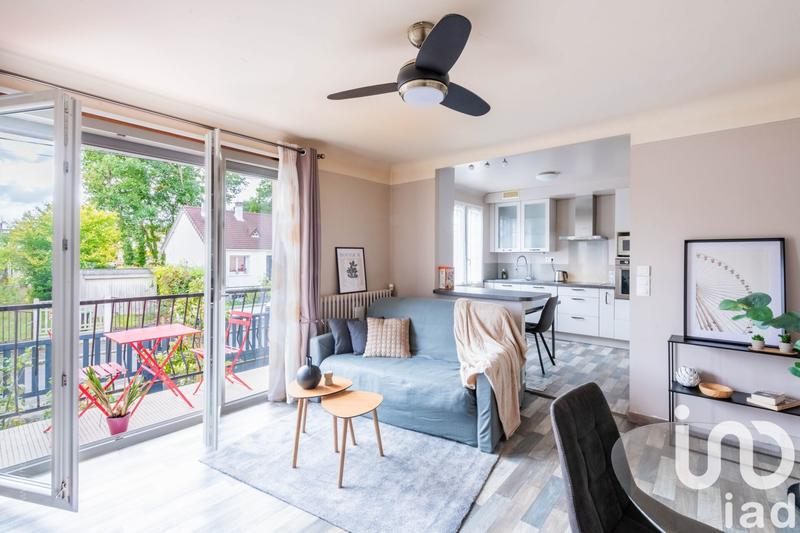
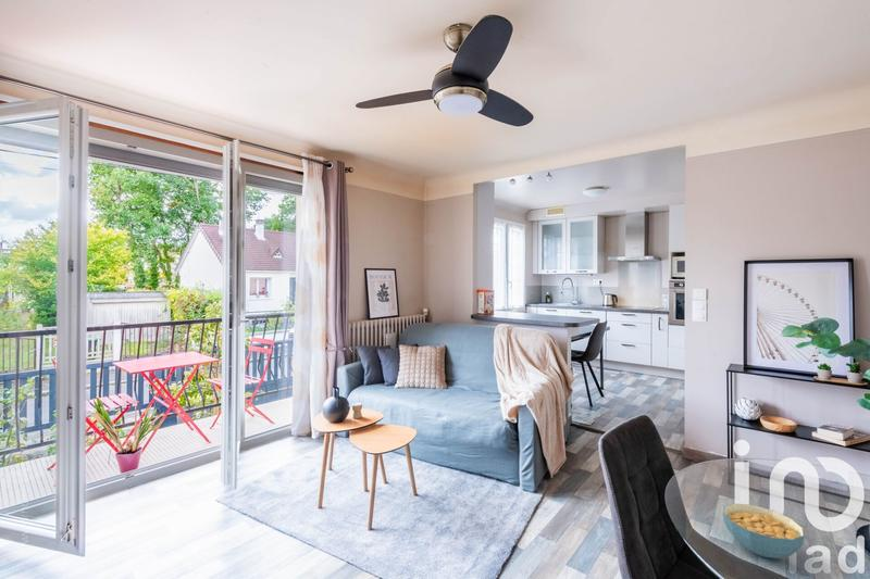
+ cereal bowl (761, 536)
